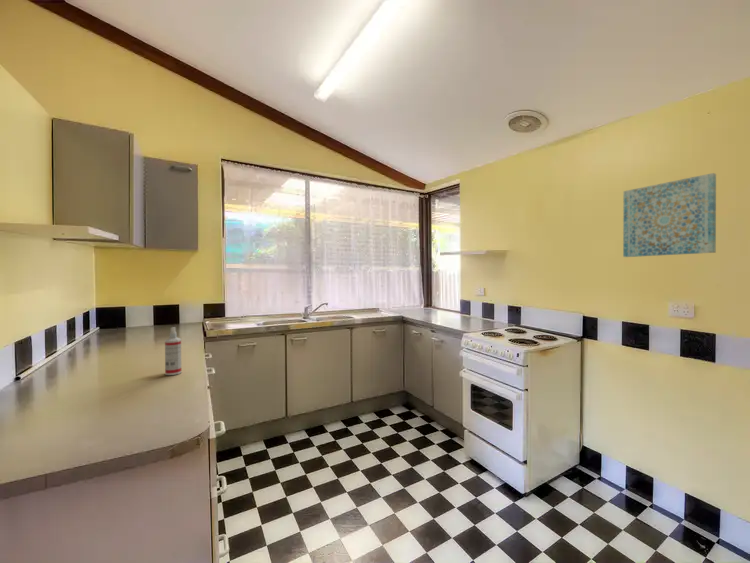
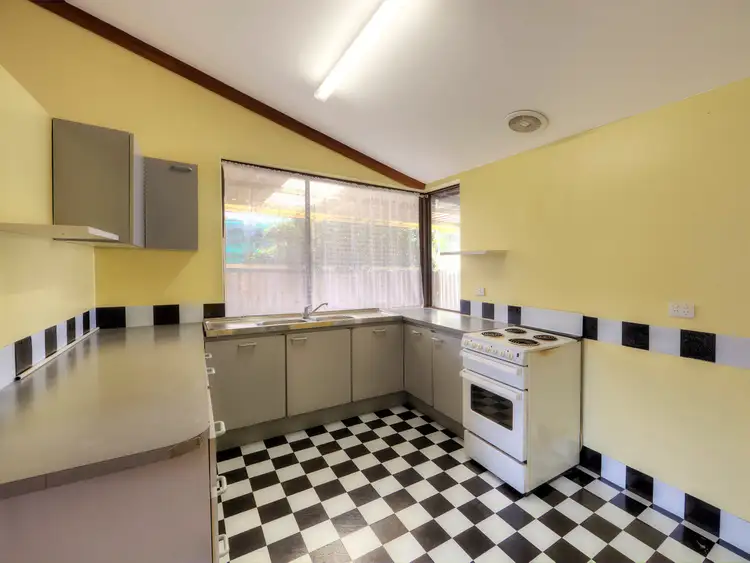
- spray bottle (173, 350)
- wall art (665, 219)
